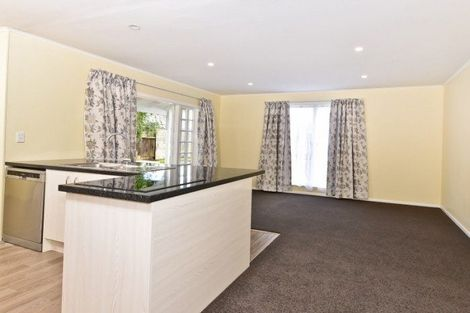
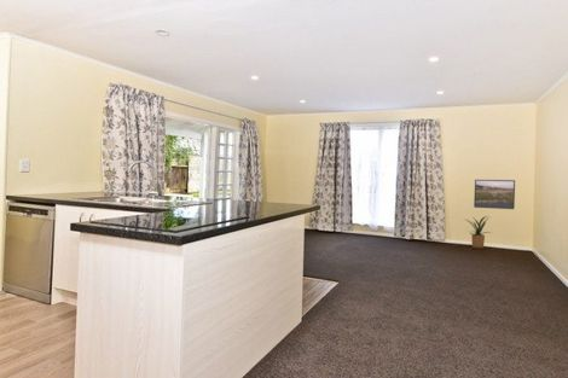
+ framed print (493, 193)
+ house plant (477, 231)
